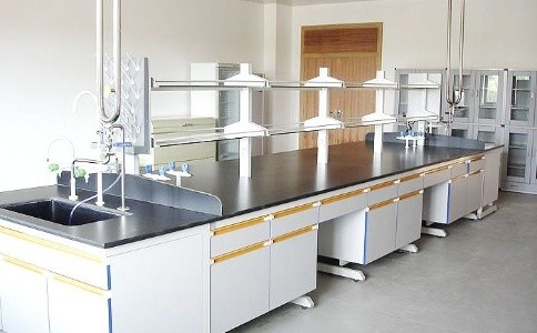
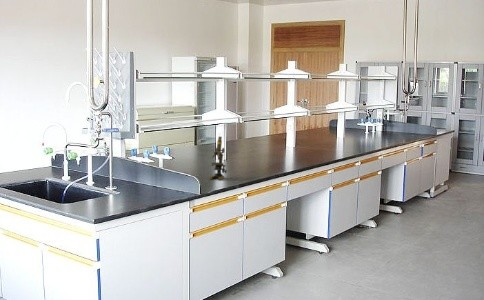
+ microscope (218, 157)
